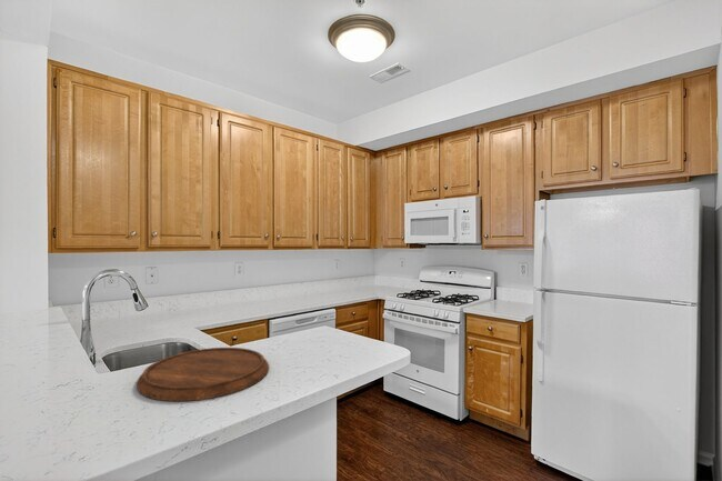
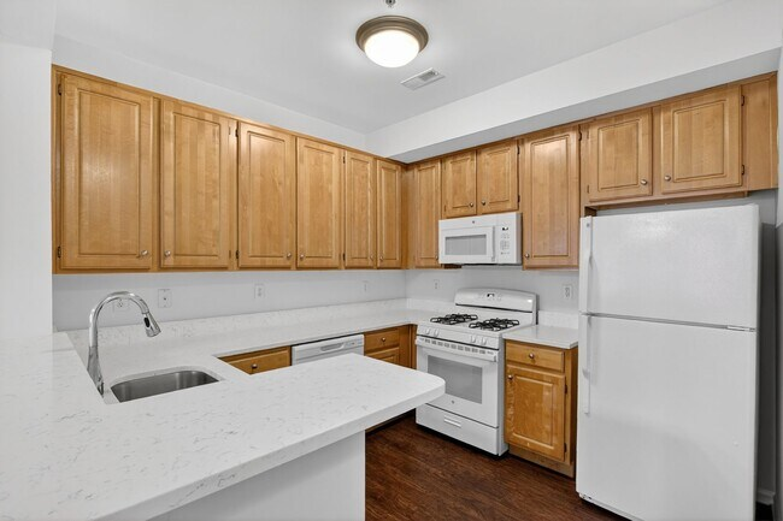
- cutting board (207, 369)
